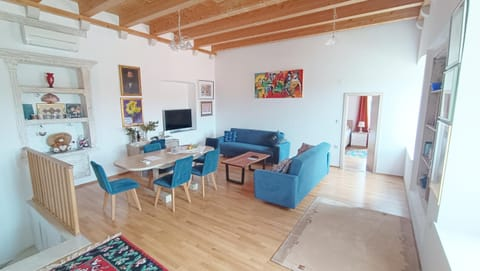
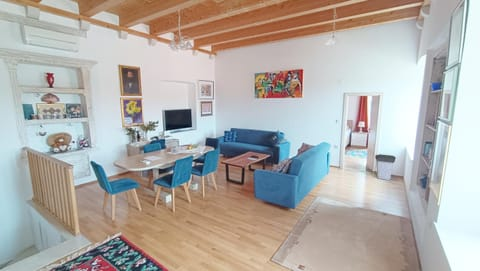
+ trash can (384, 166)
